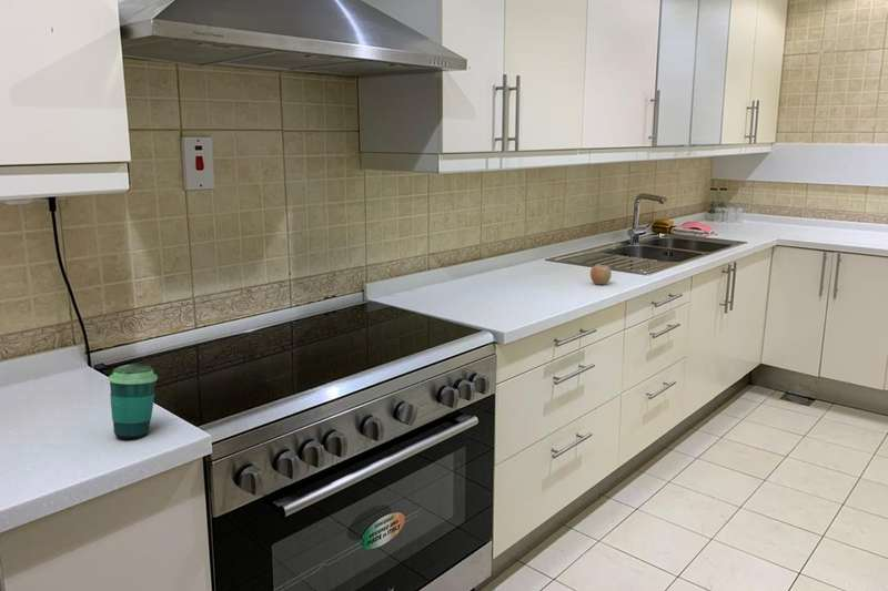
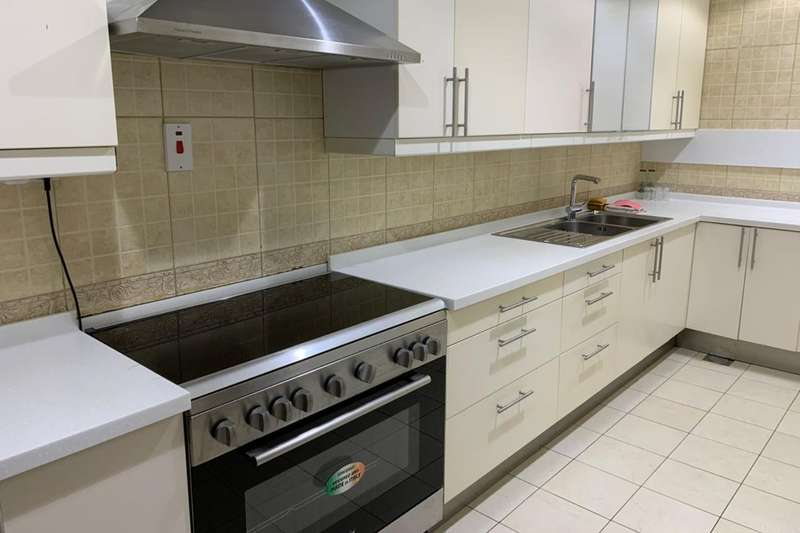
- cup (134, 400)
- fruit (599, 273)
